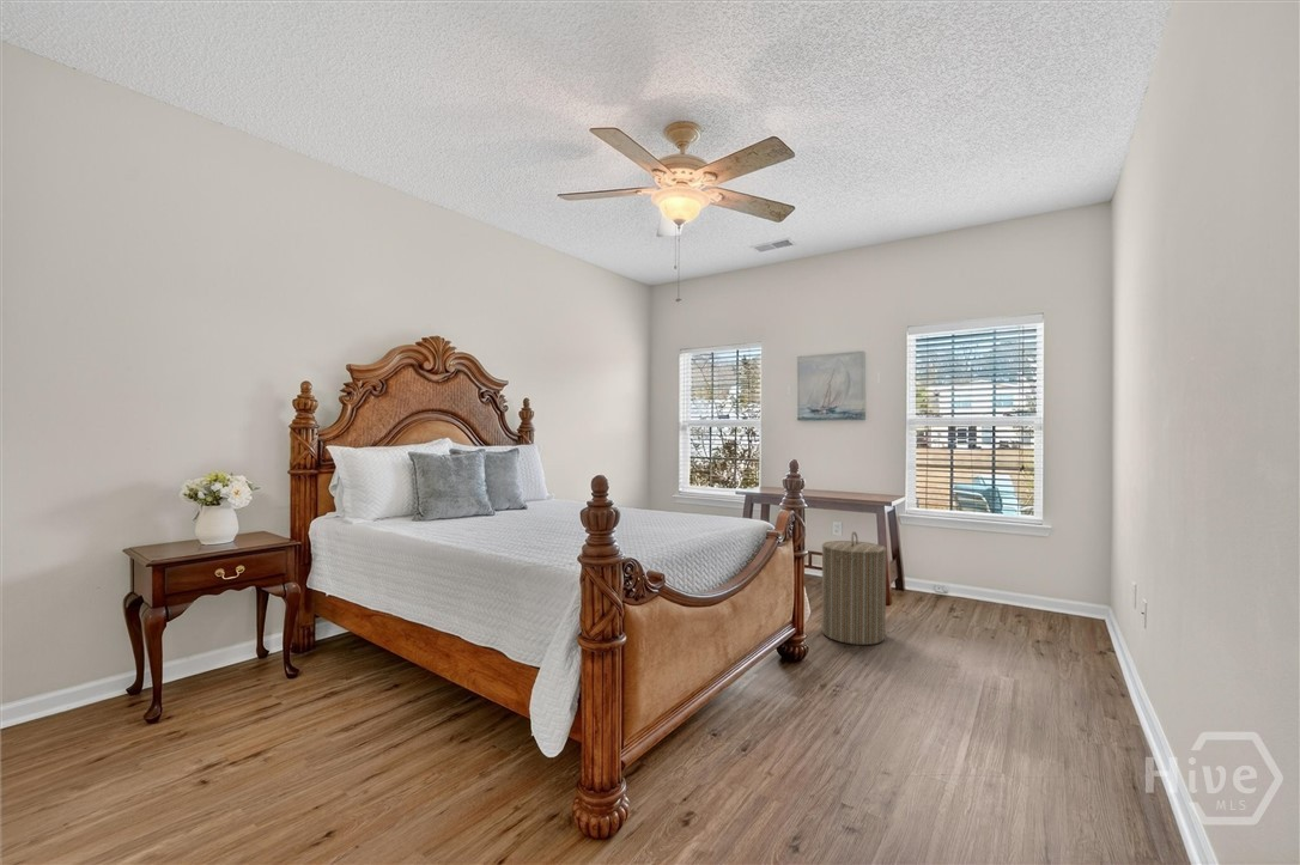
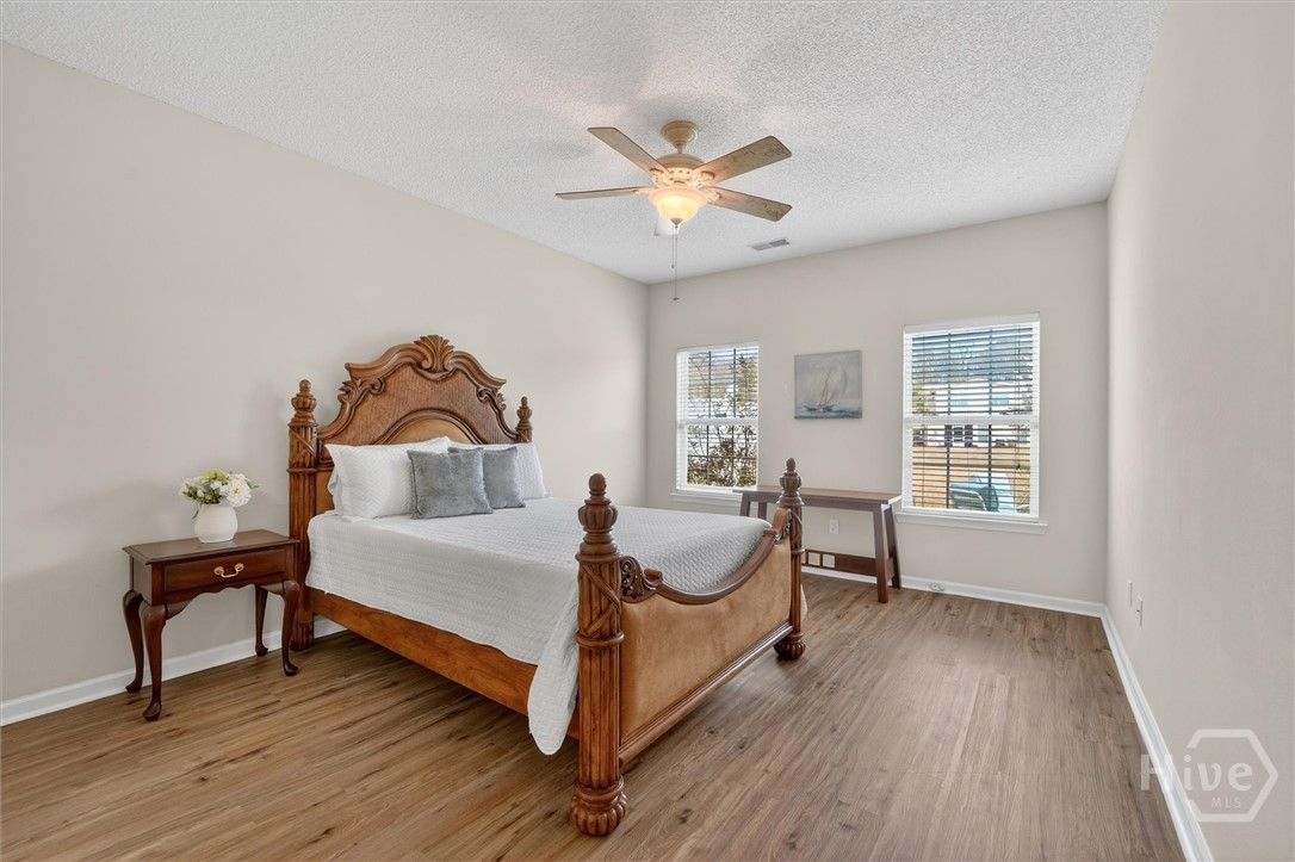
- laundry hamper (852, 583)
